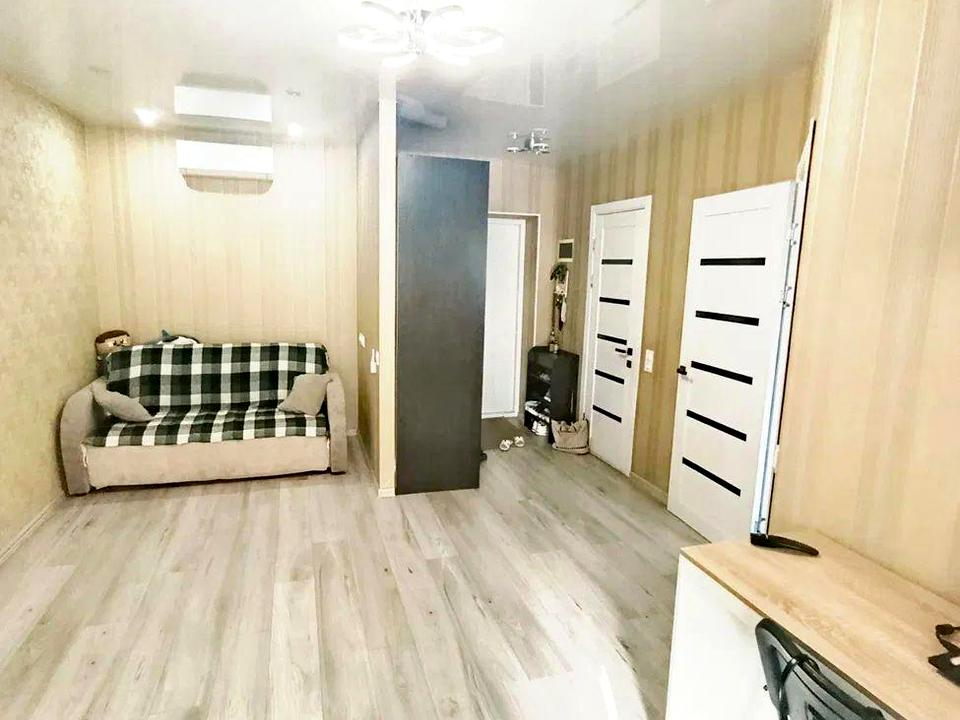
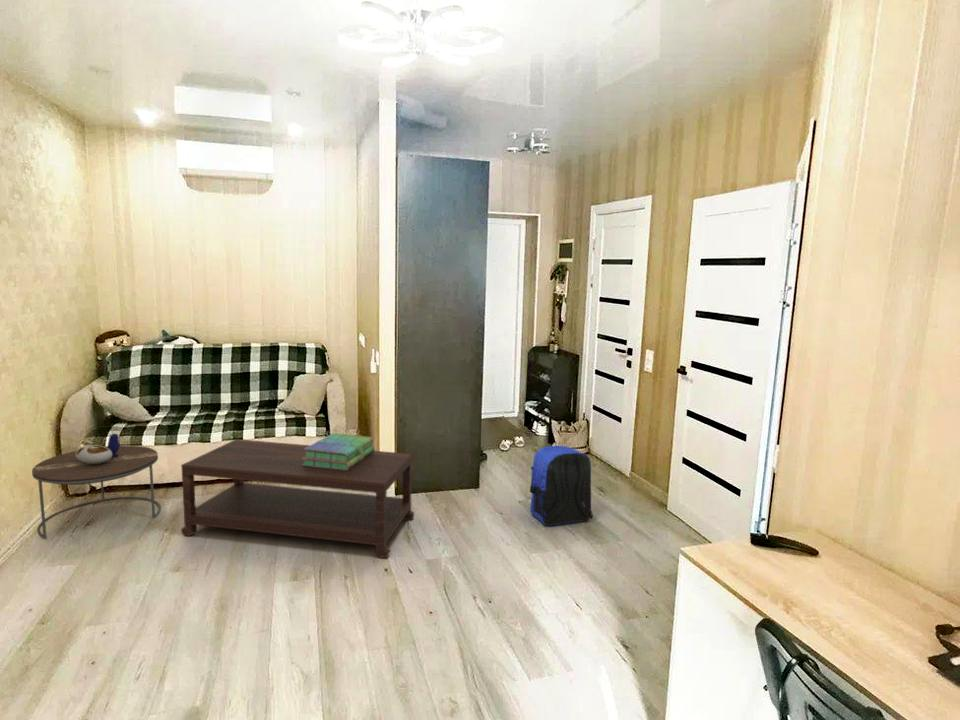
+ stack of books (339, 450)
+ side table (99, 478)
+ backpack (556, 480)
+ coffee table (302, 492)
